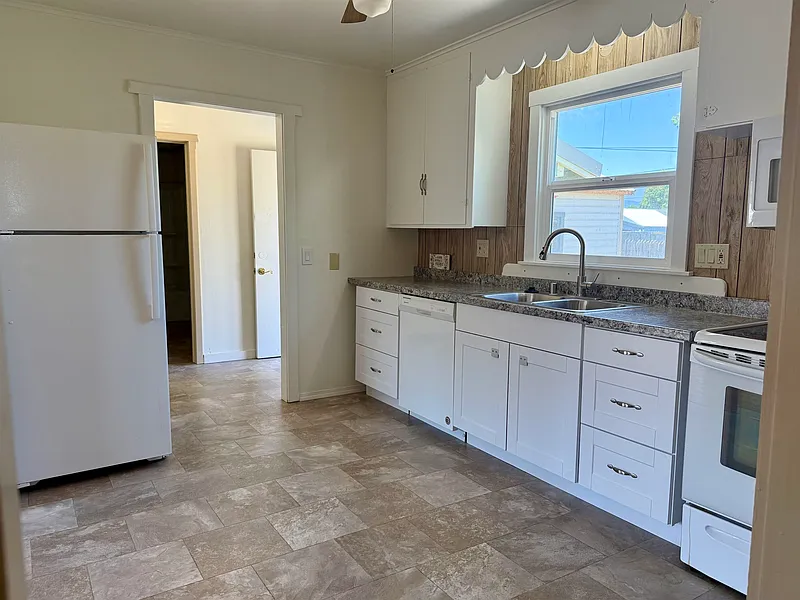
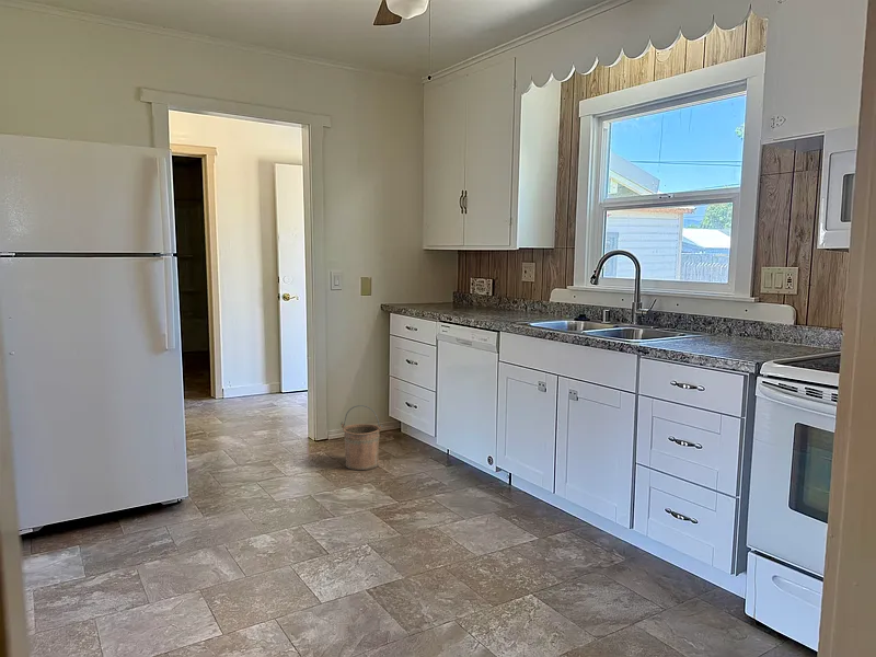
+ bucket (361, 435)
